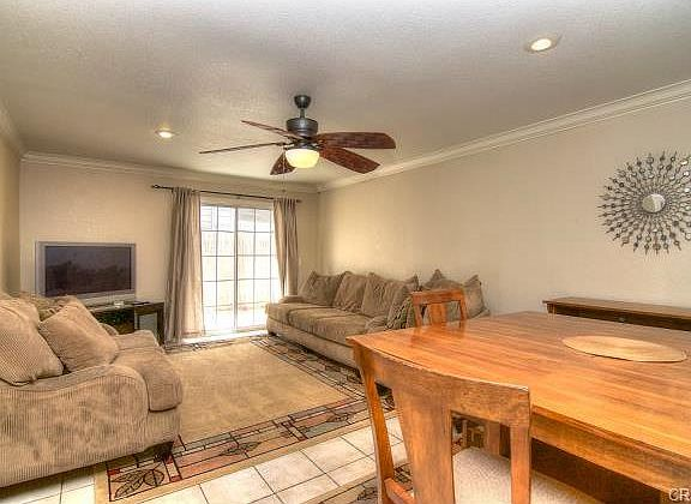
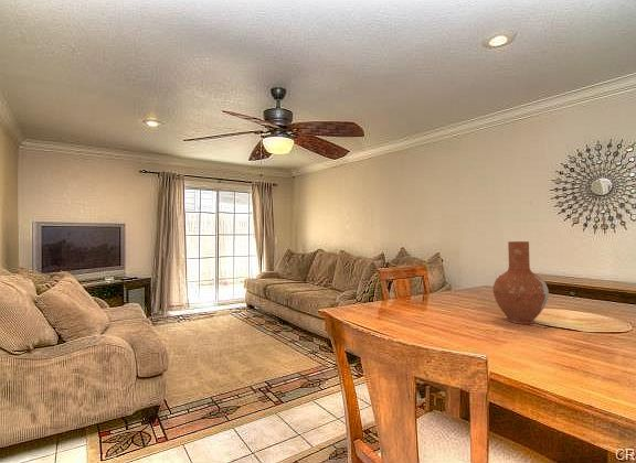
+ vase (519, 281)
